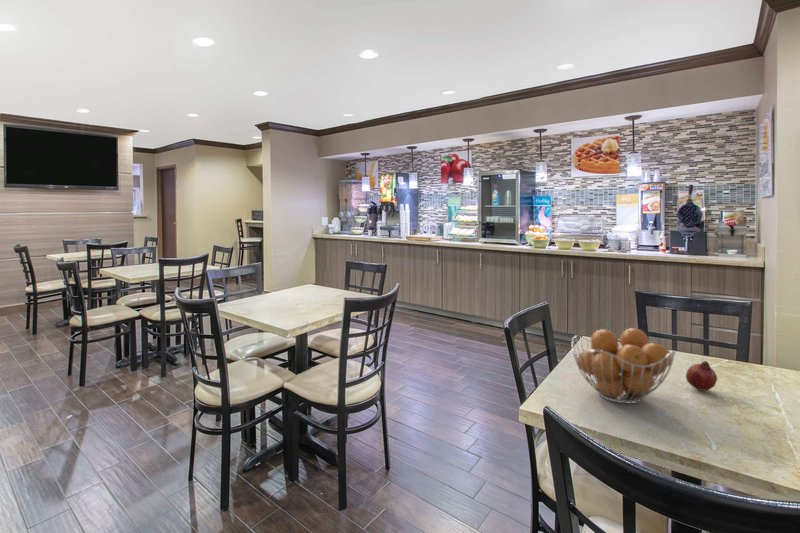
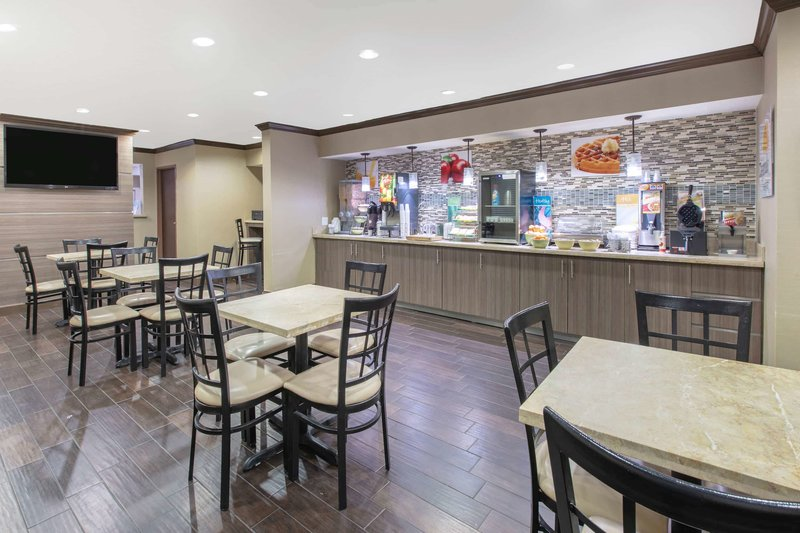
- fruit basket (620, 363)
- fruit (701, 374)
